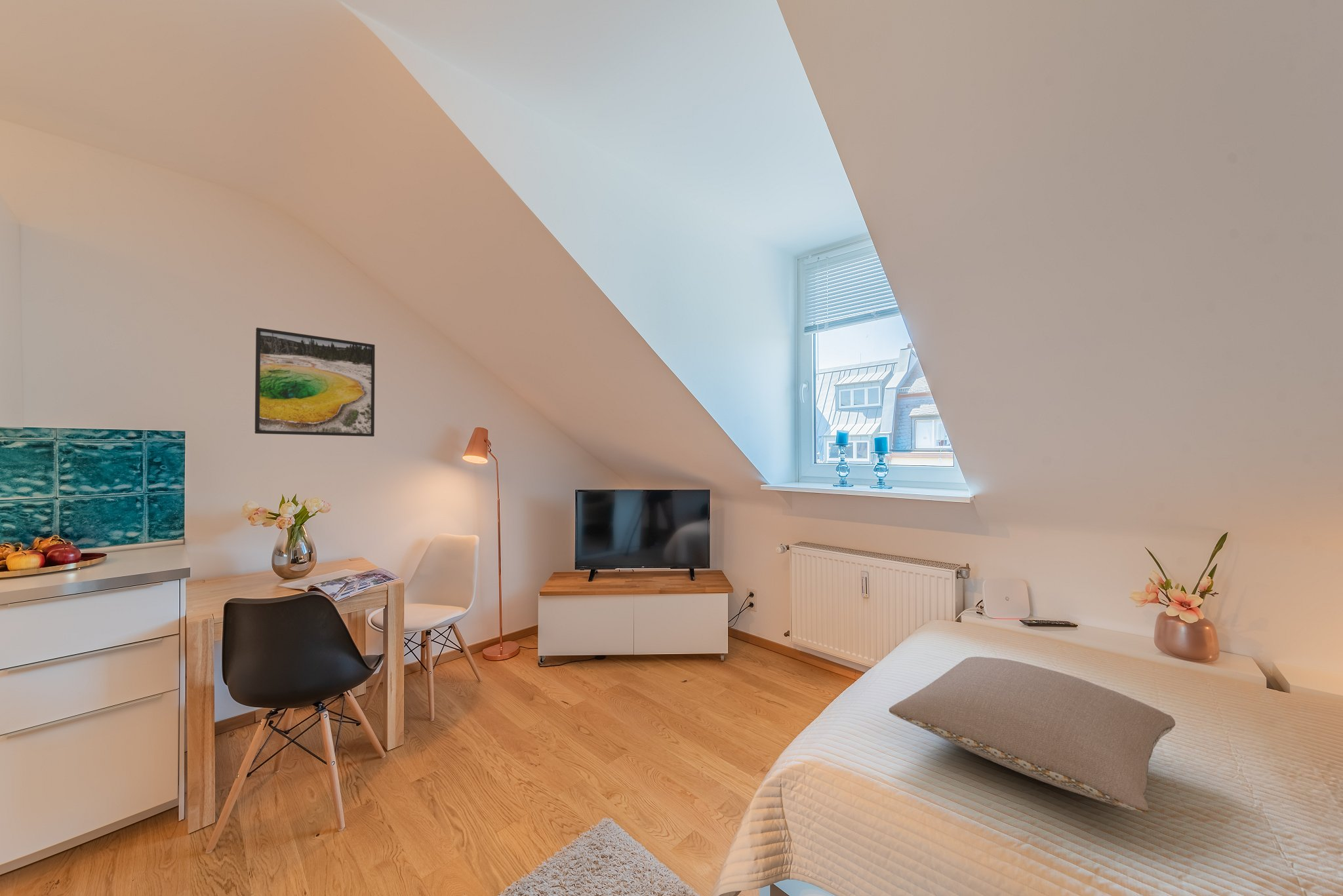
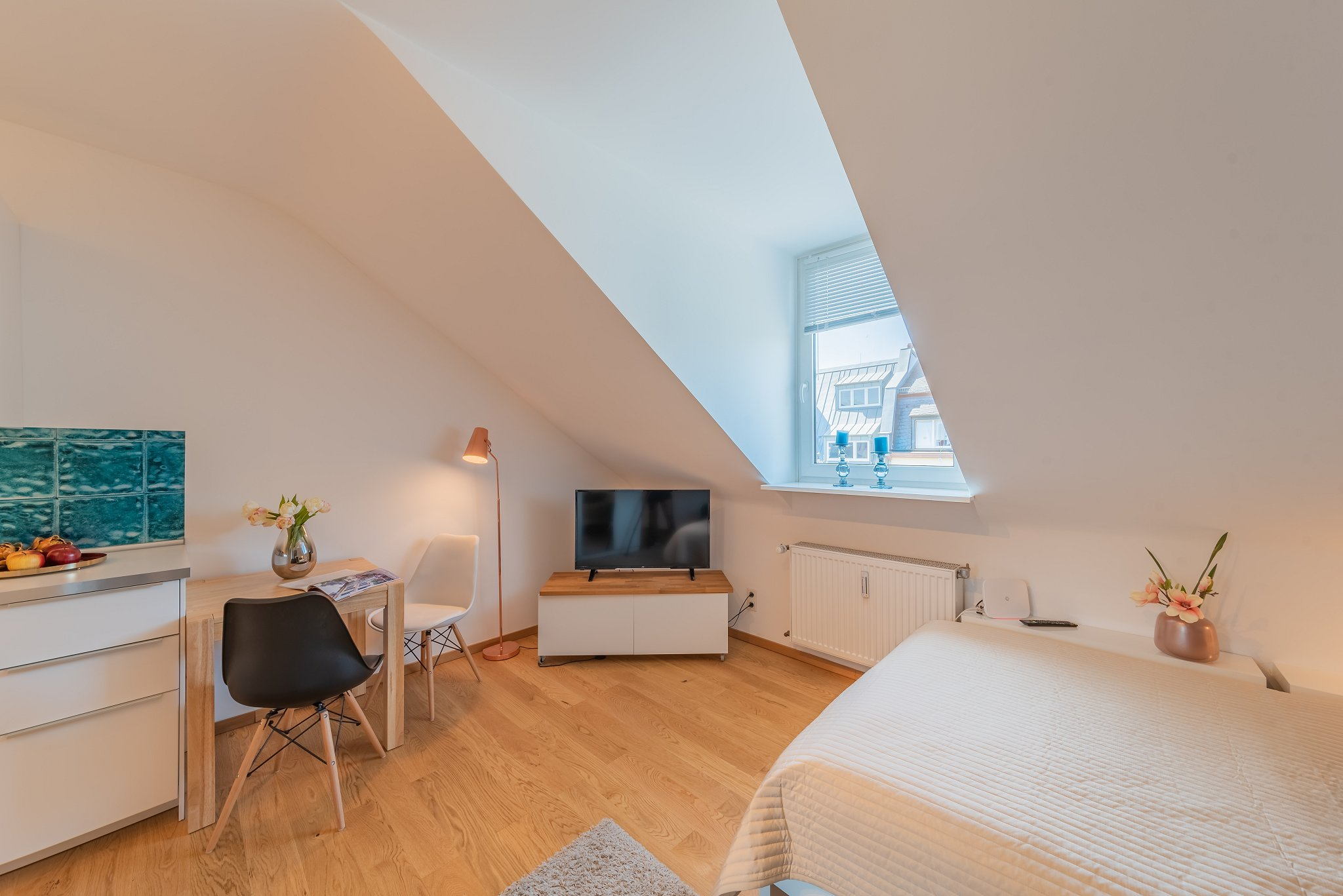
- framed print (319, 385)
- pillow (1029, 716)
